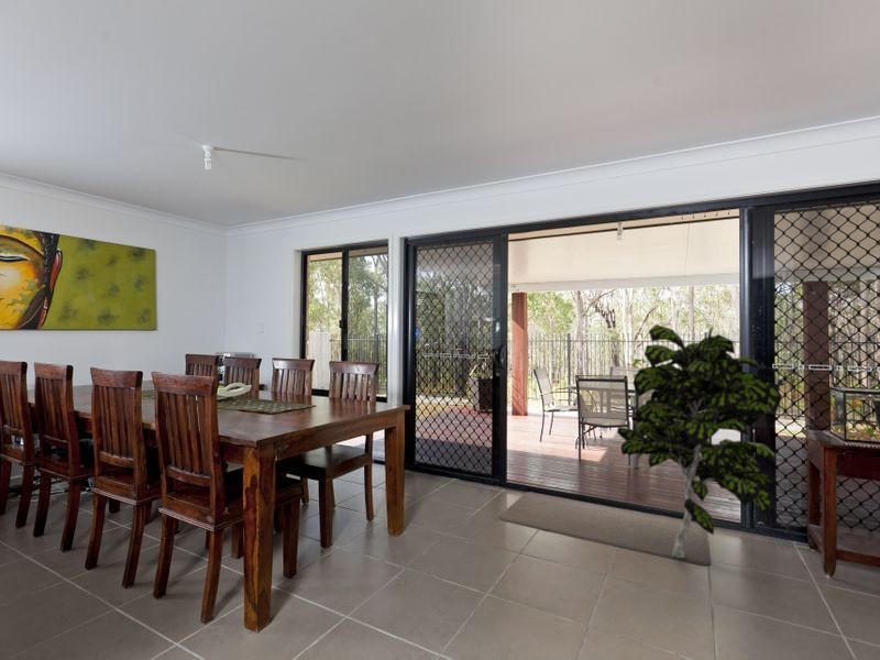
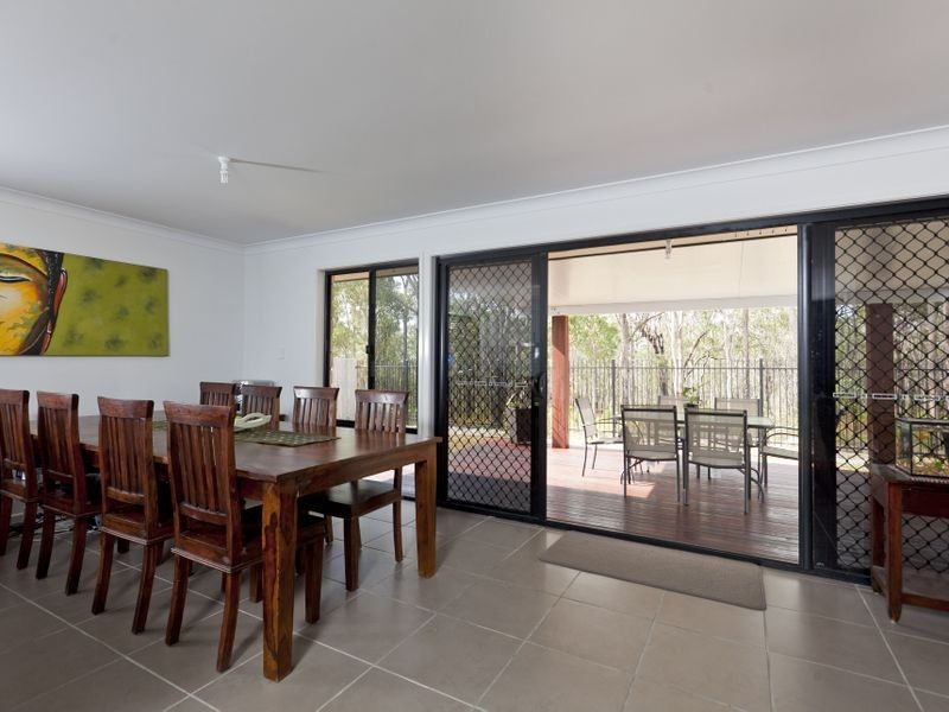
- indoor plant (693, 440)
